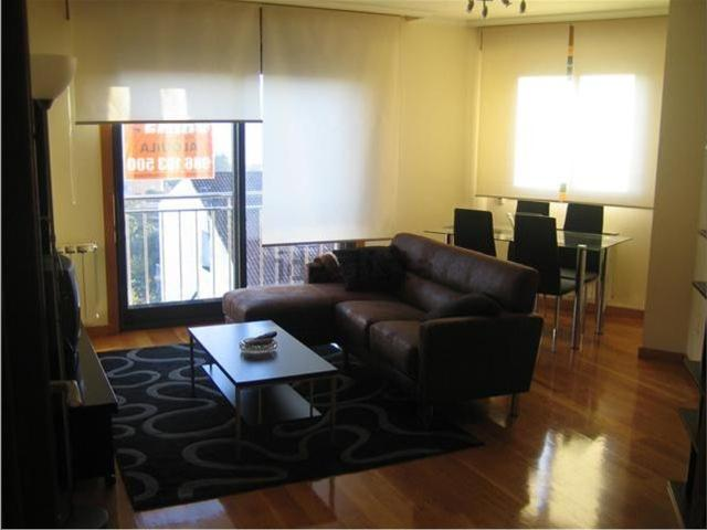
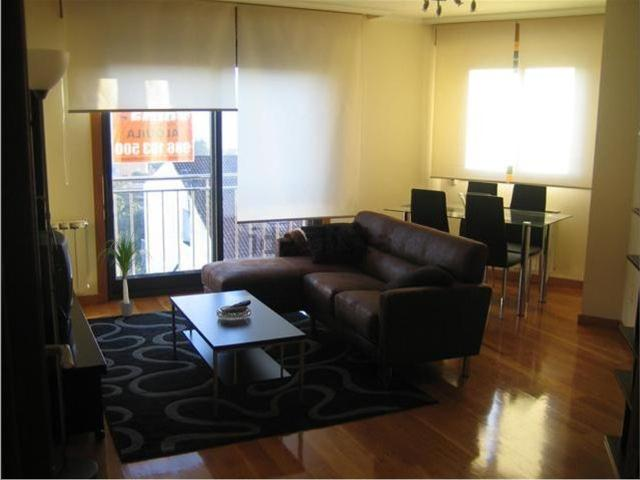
+ potted plant (124, 271)
